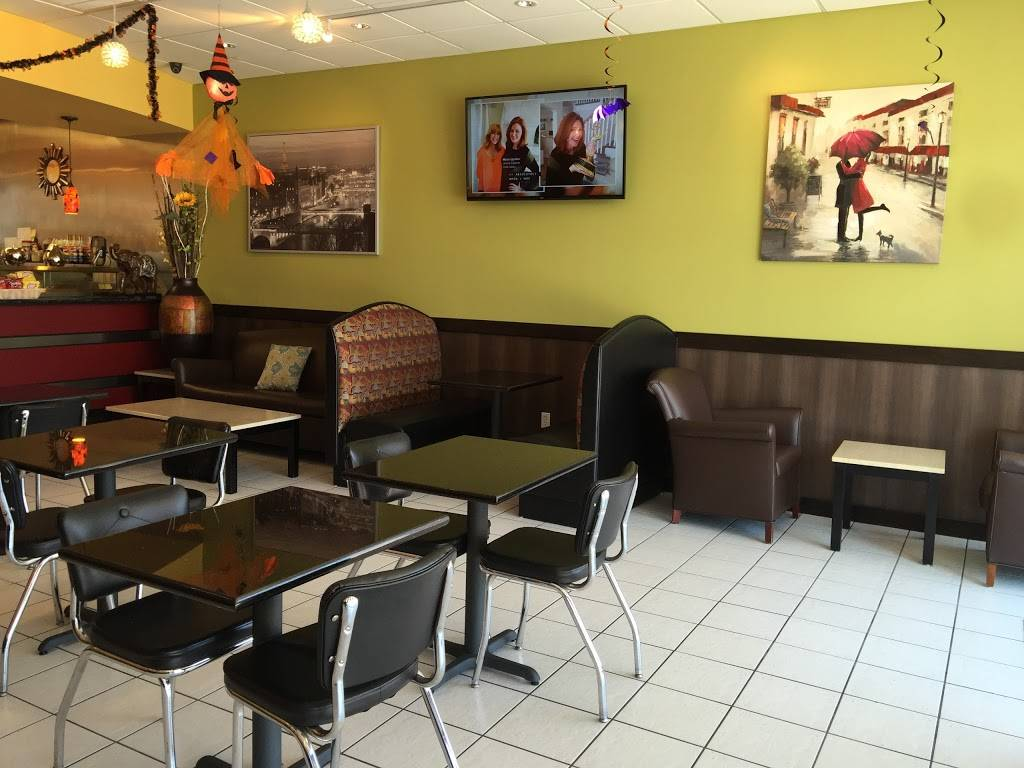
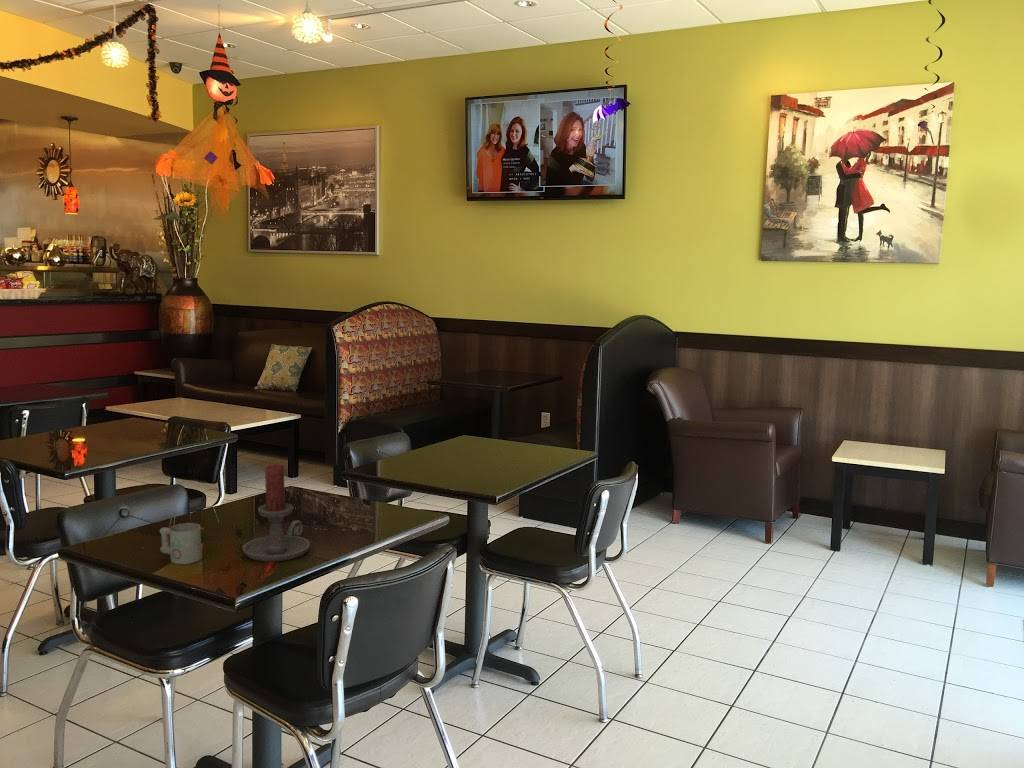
+ candle holder (280, 506)
+ mug (178, 542)
